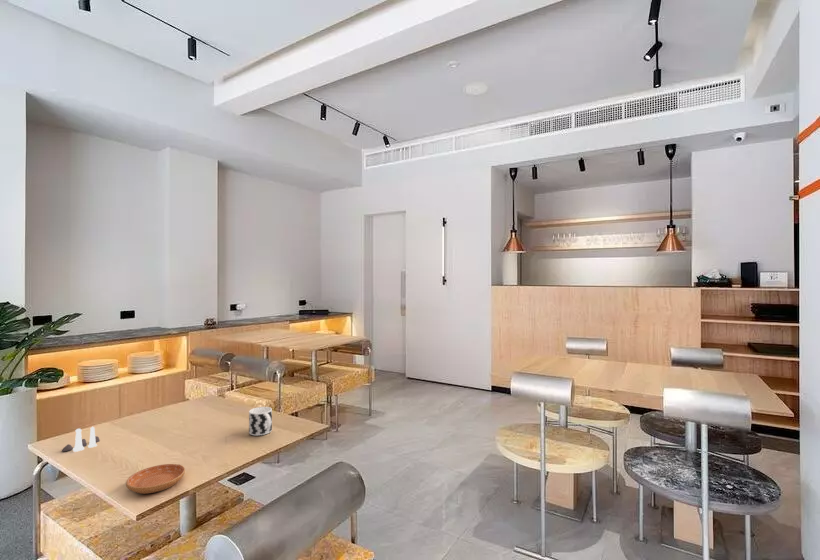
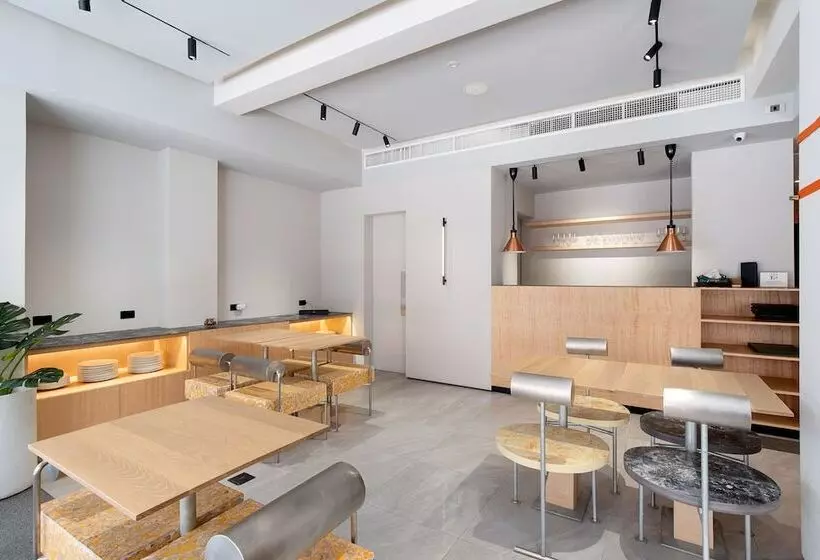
- cup (262, 421)
- salt and pepper shaker set (81, 437)
- saucer (156, 479)
